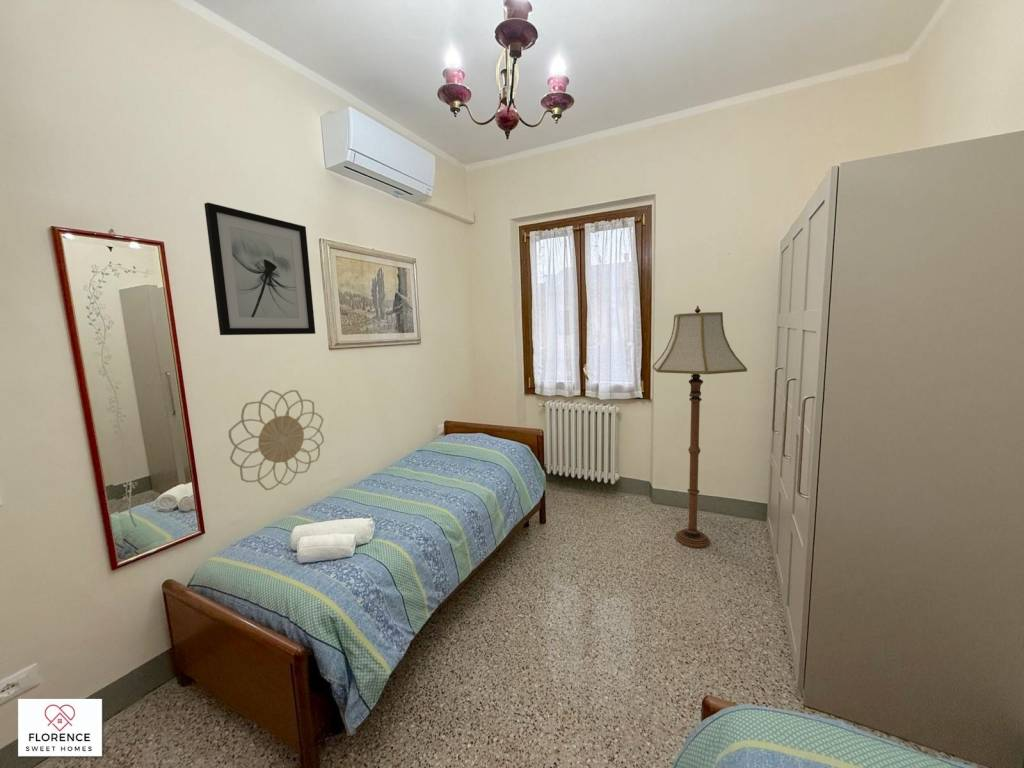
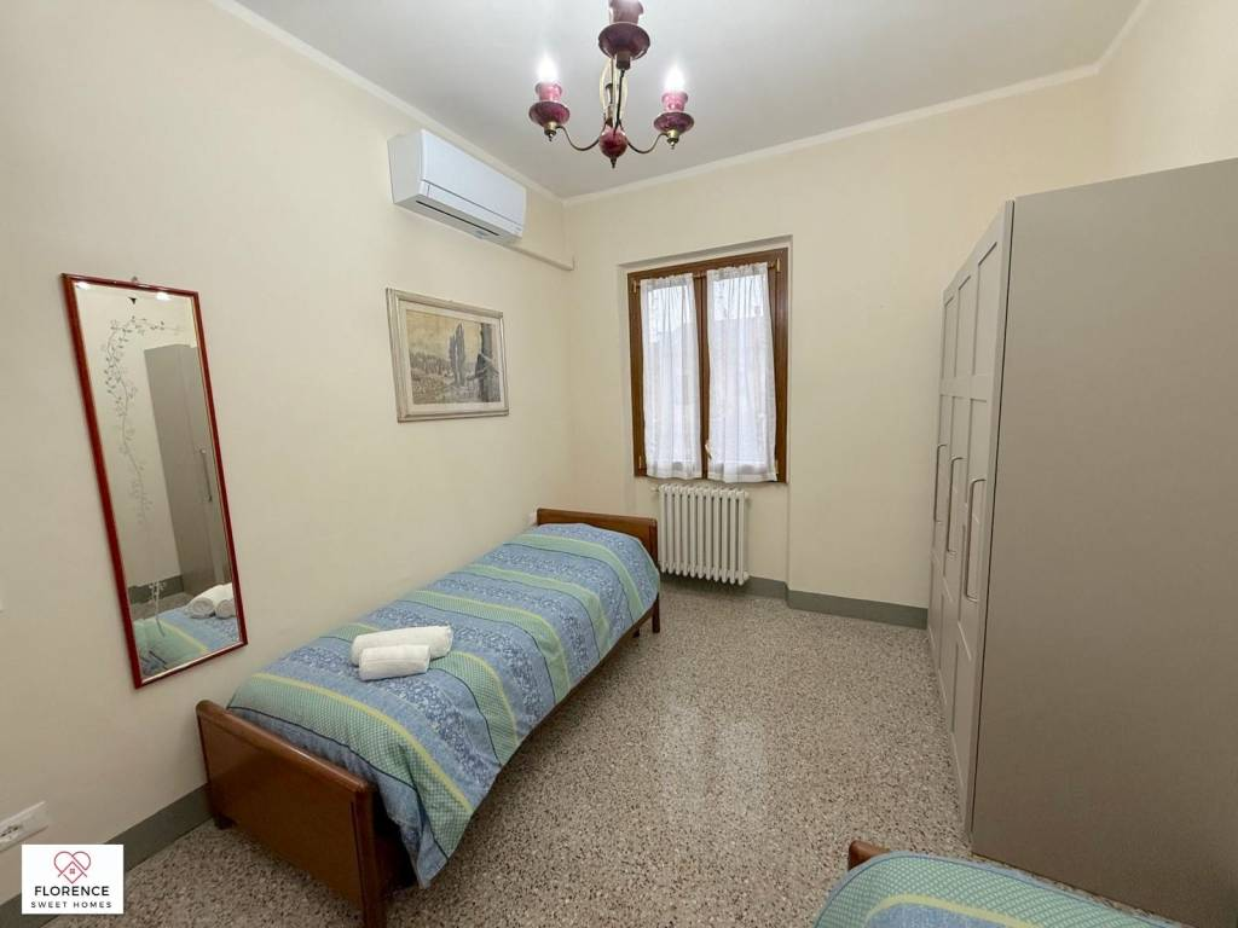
- decorative wall piece (281, 437)
- wall art (266, 276)
- floor lamp (695, 426)
